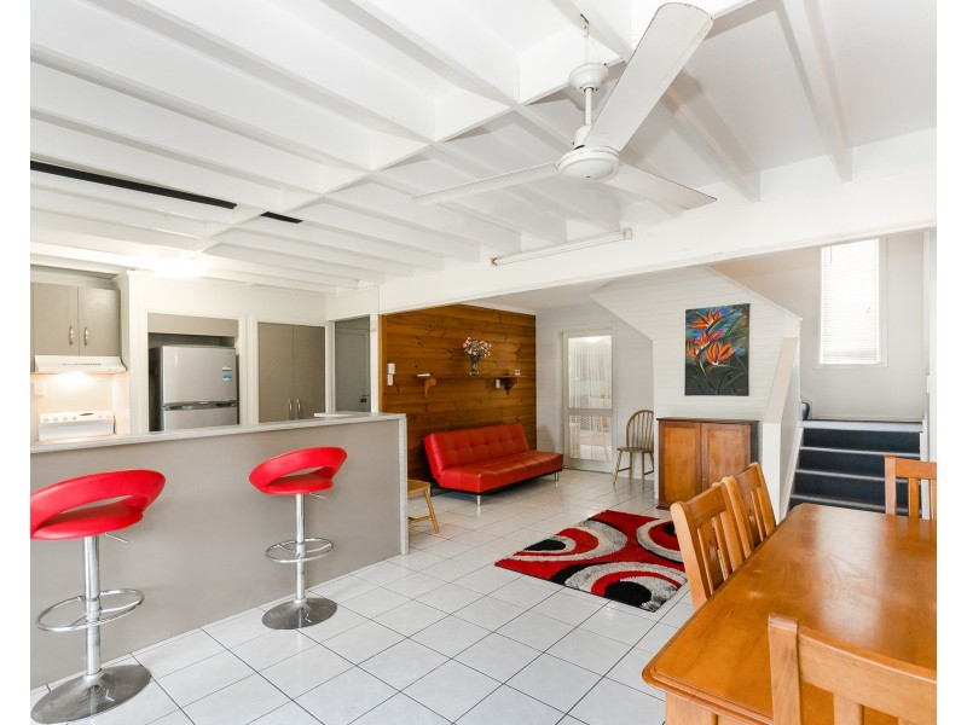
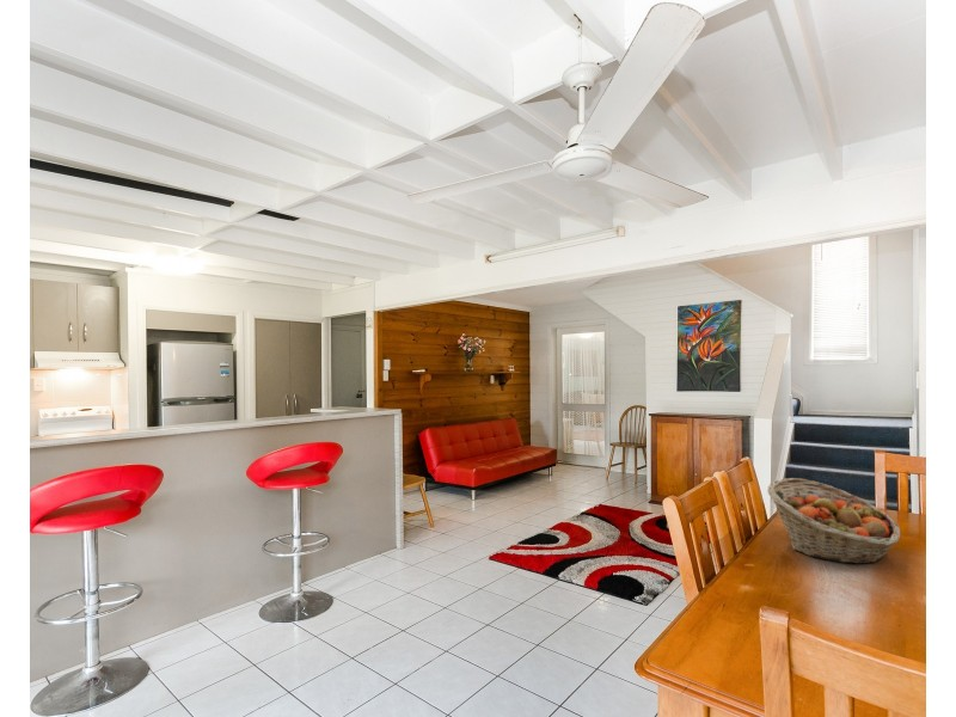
+ fruit basket (831, 517)
